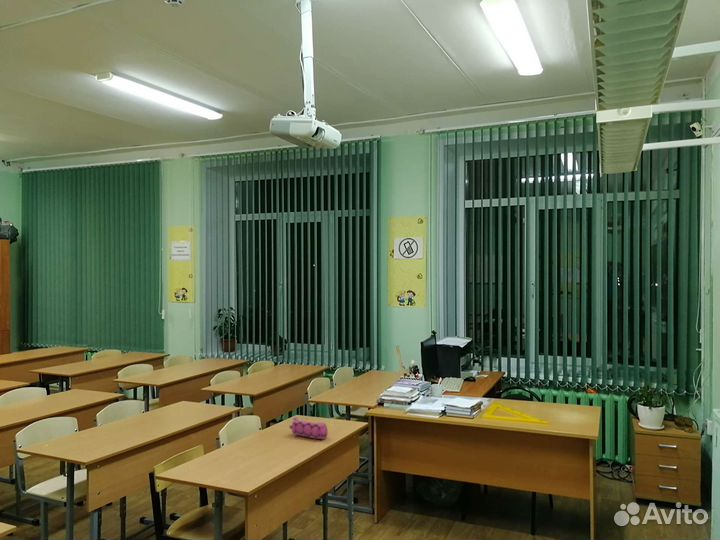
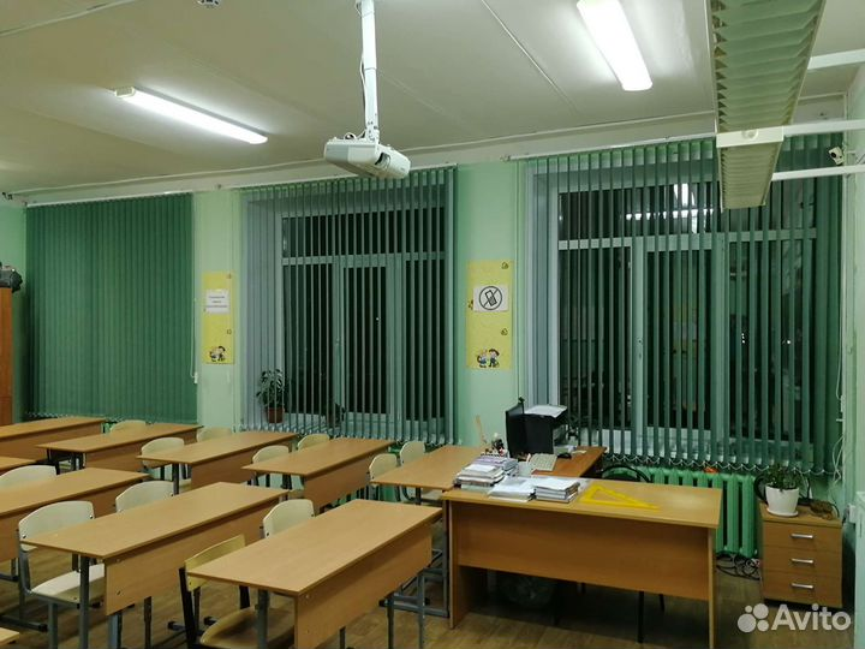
- pencil case (309, 428)
